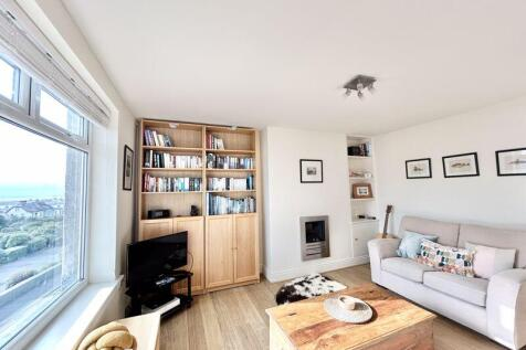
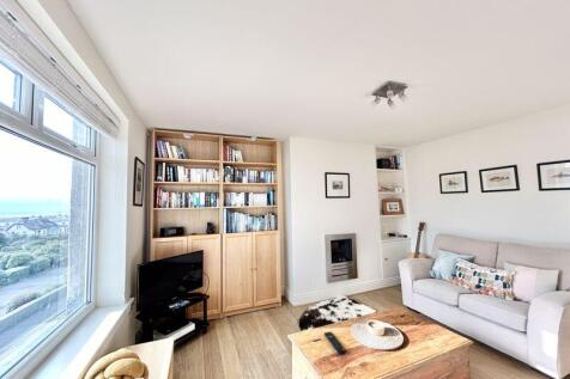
+ remote control (334, 342)
